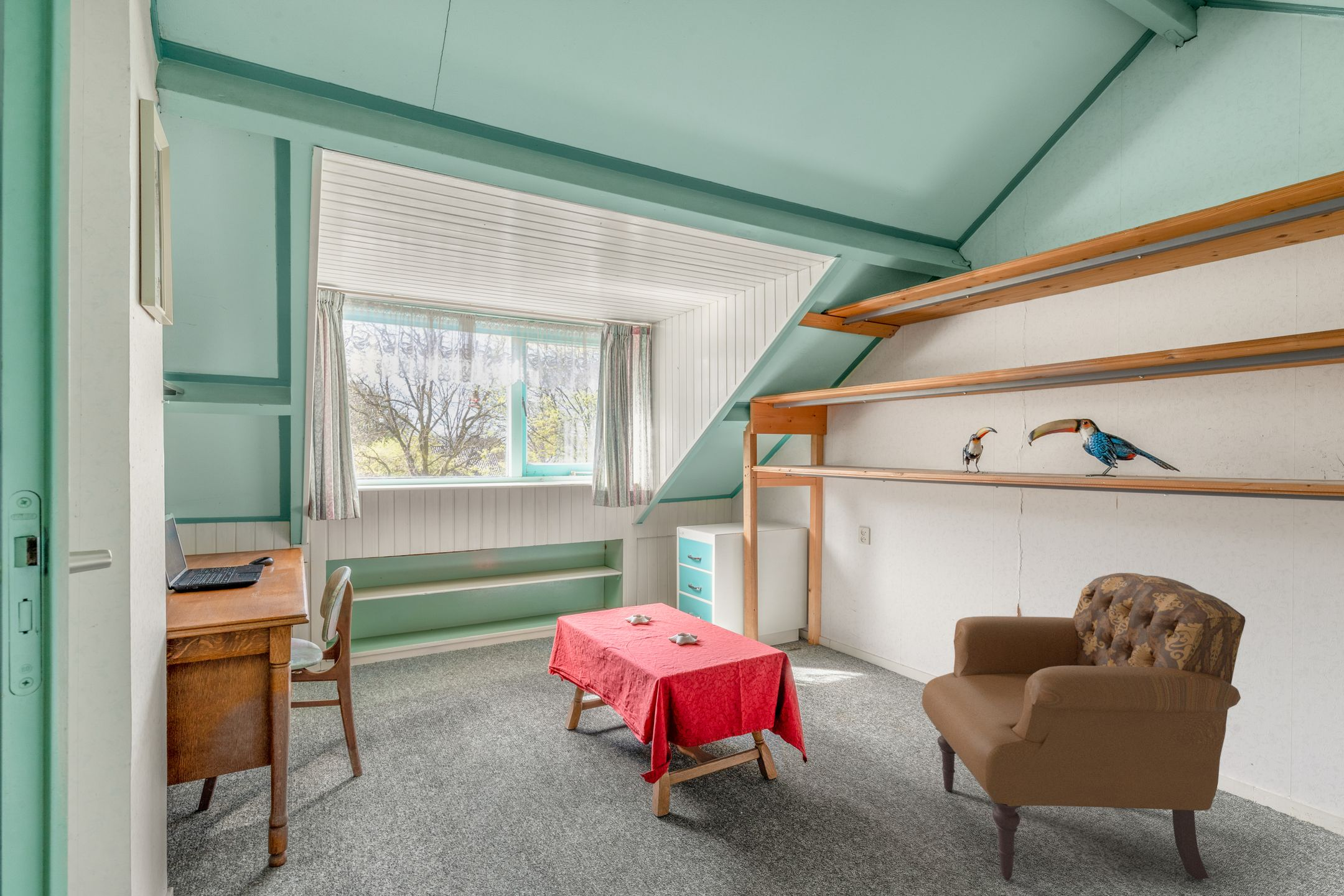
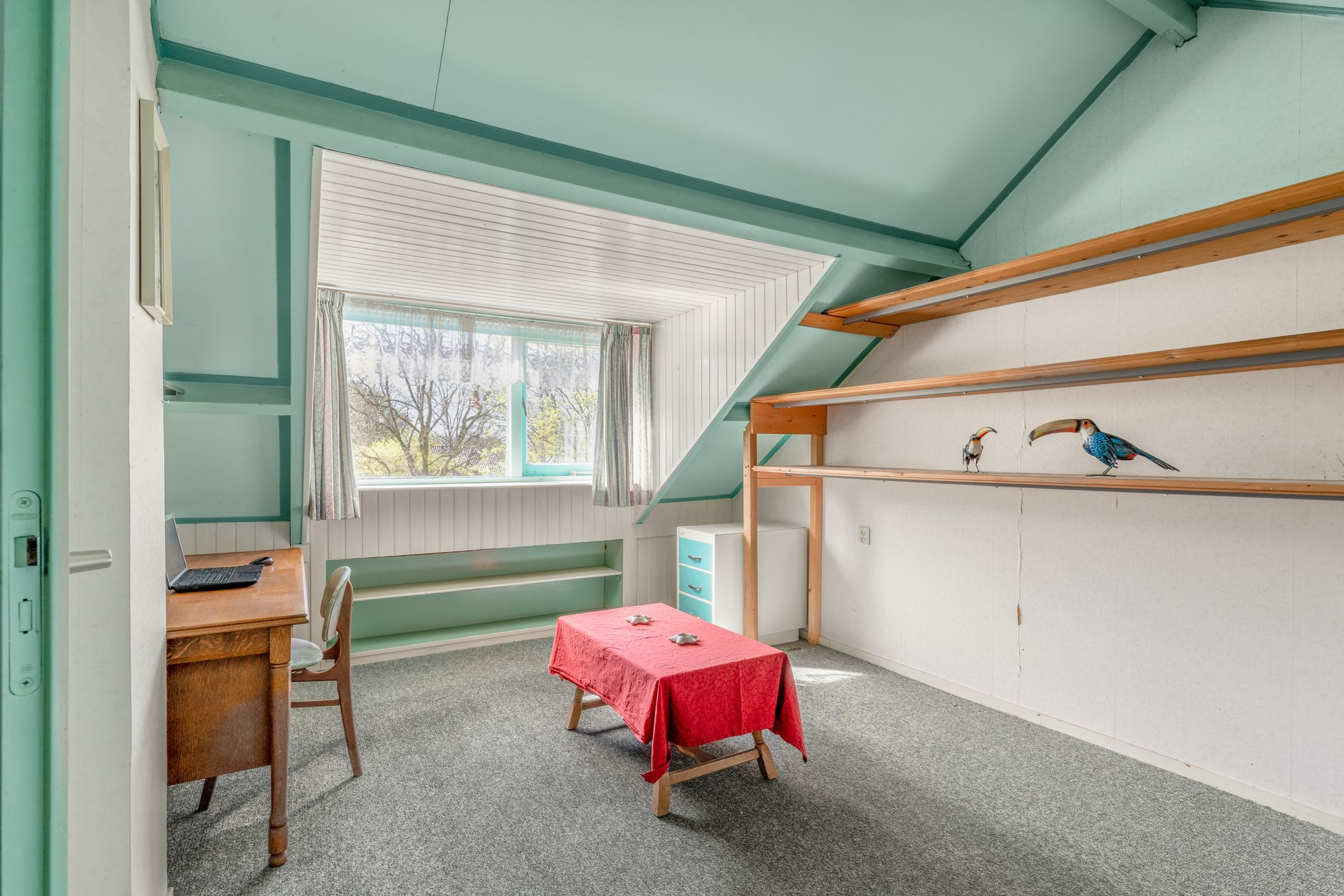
- armchair (1062, 705)
